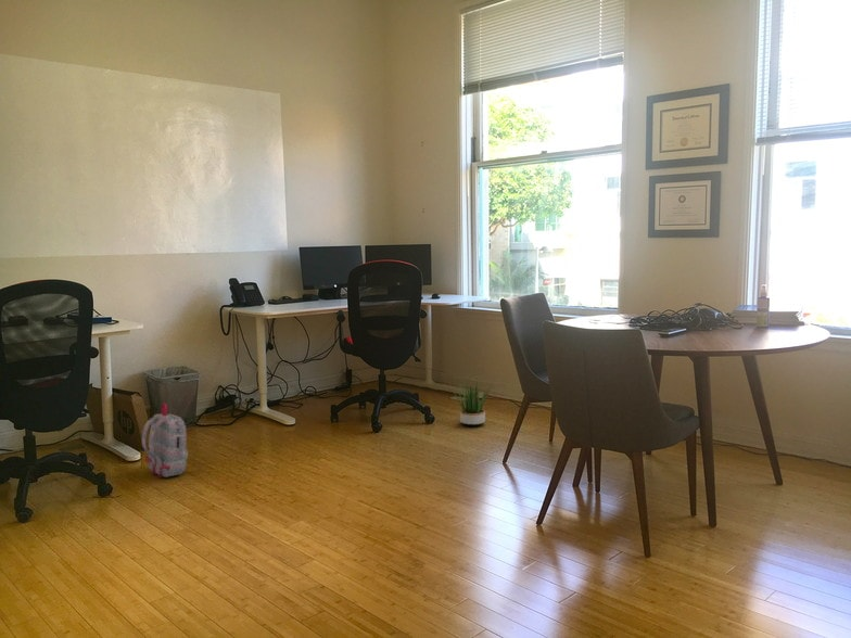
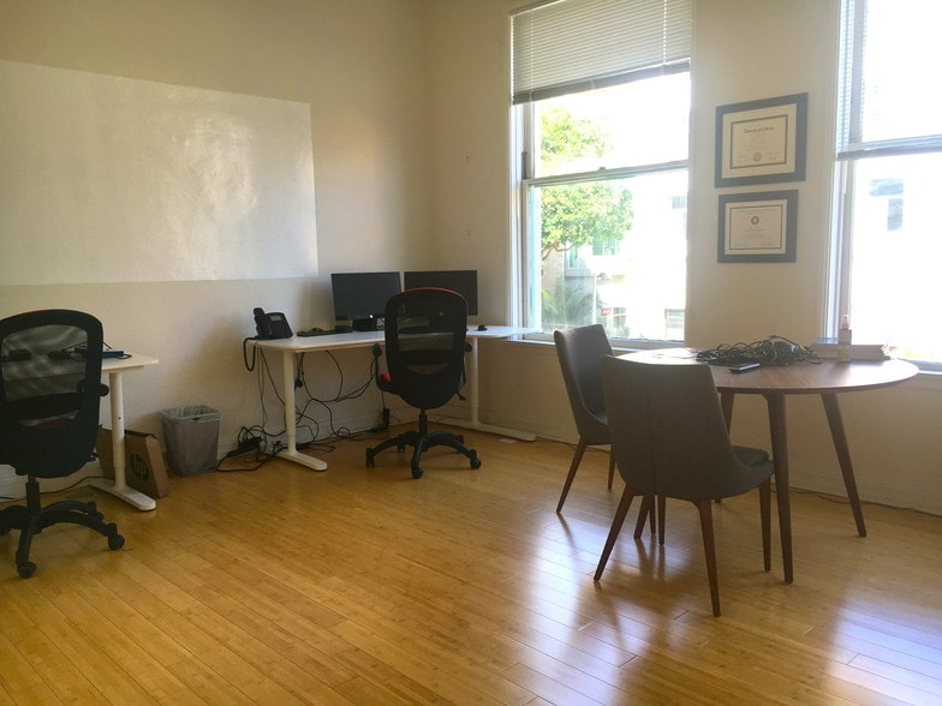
- potted plant (472, 403)
- backpack (163, 438)
